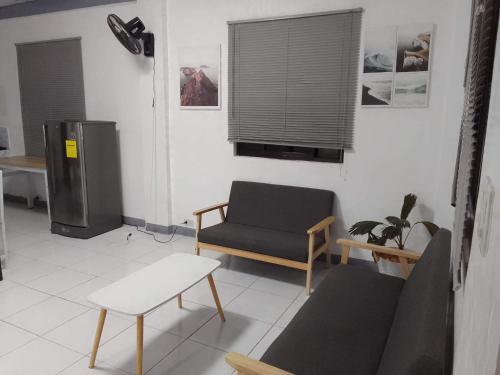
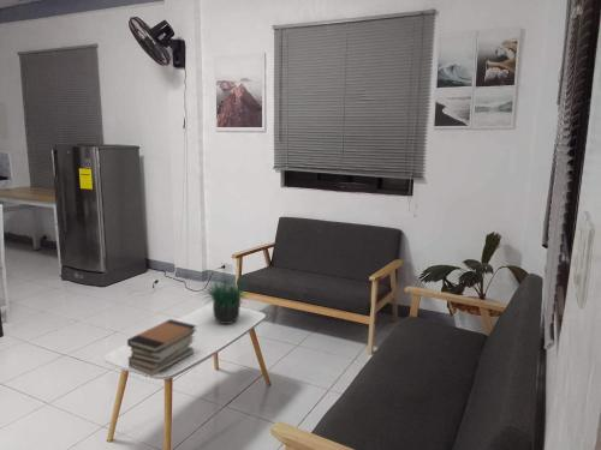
+ potted plant (226, 292)
+ book stack (162, 346)
